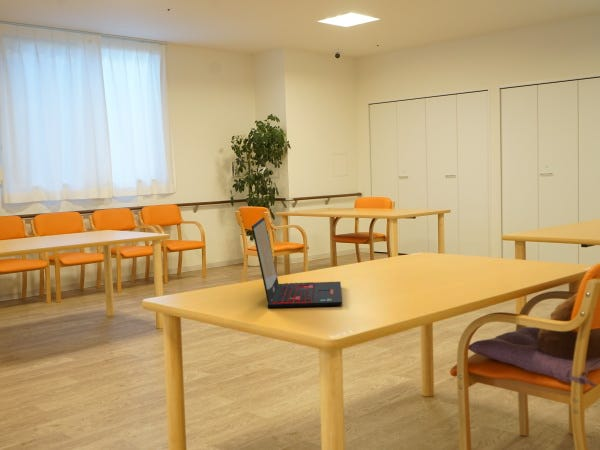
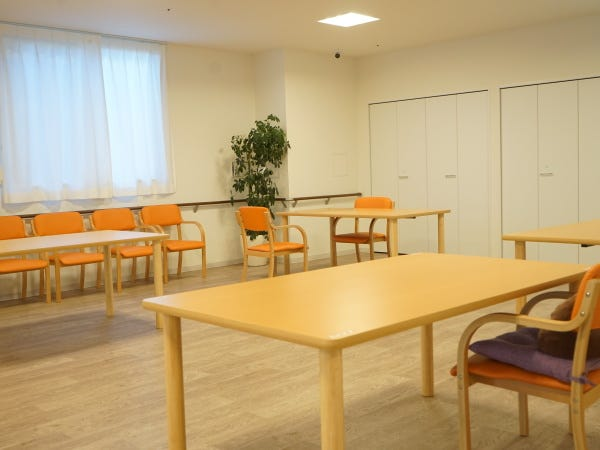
- laptop (299, 283)
